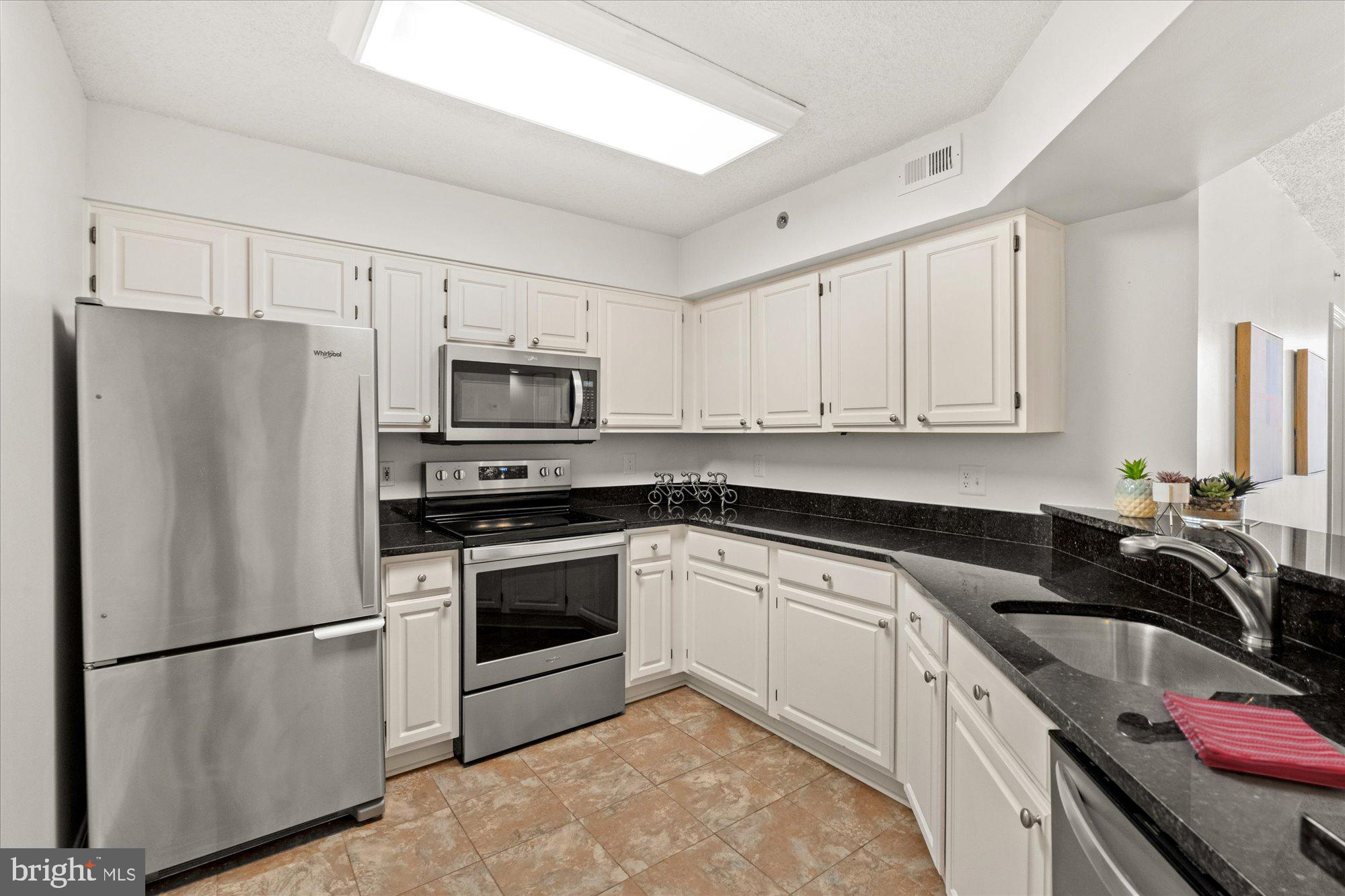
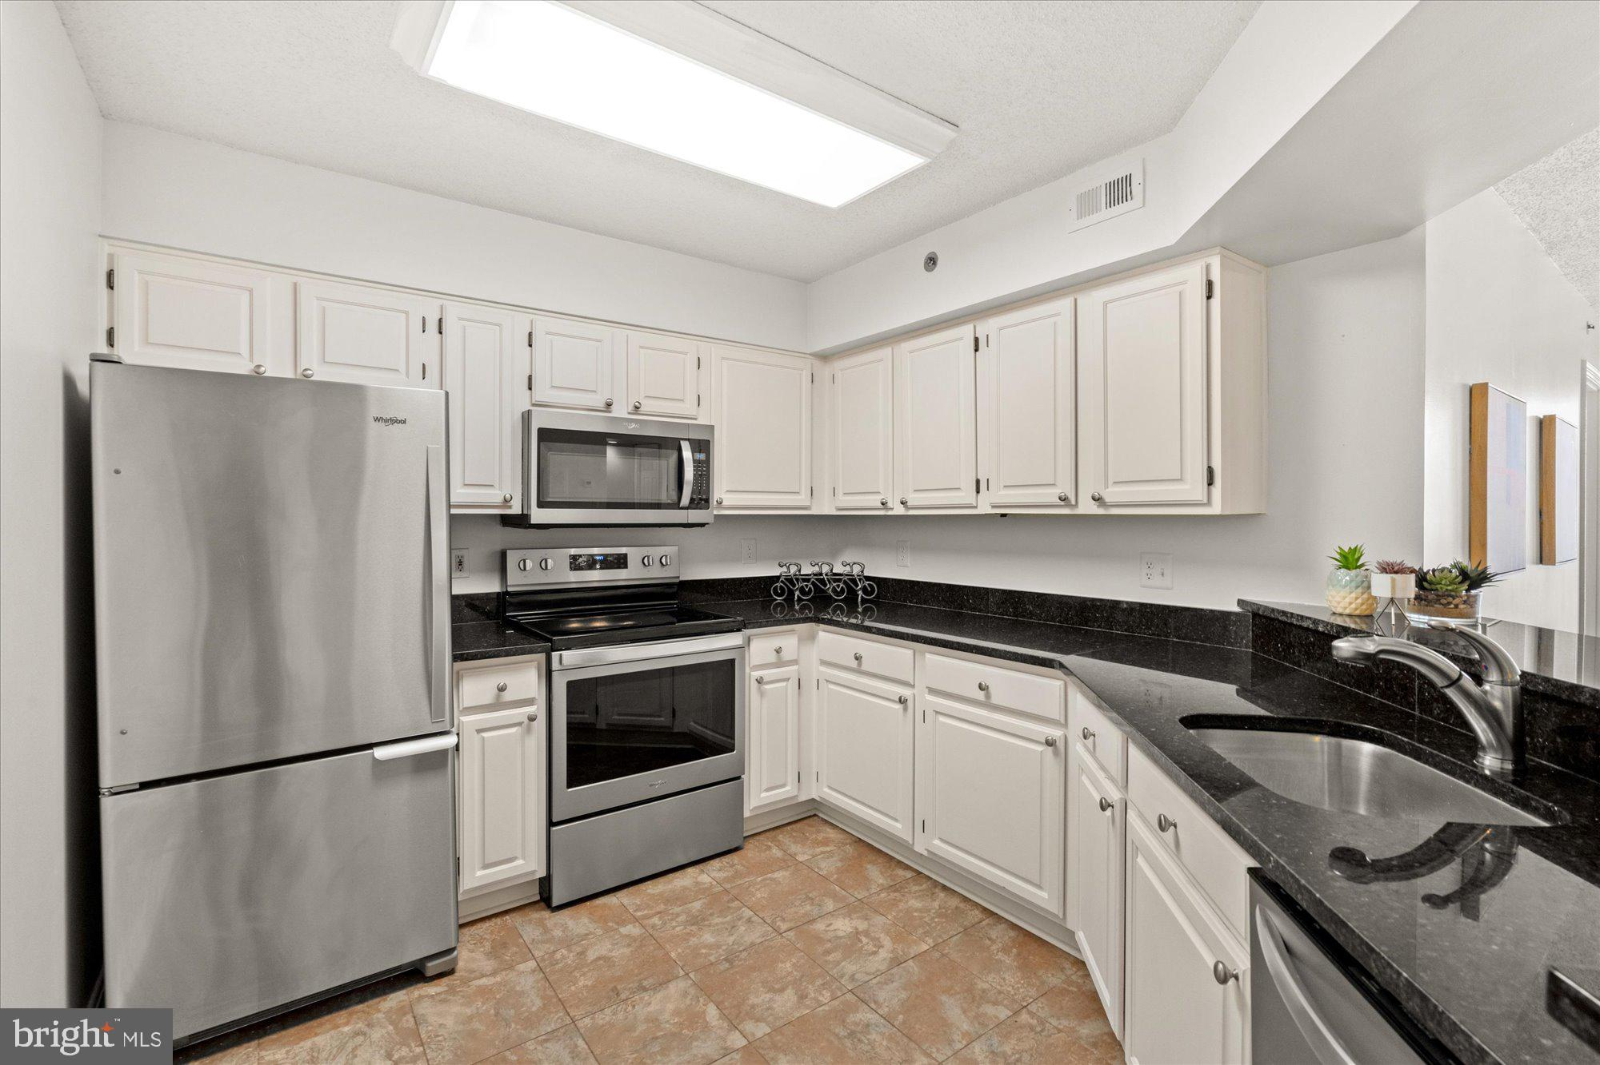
- dish towel (1254, 734)
